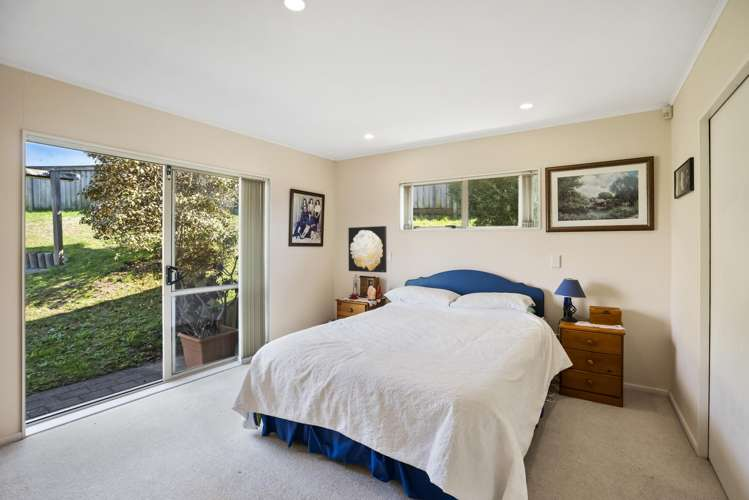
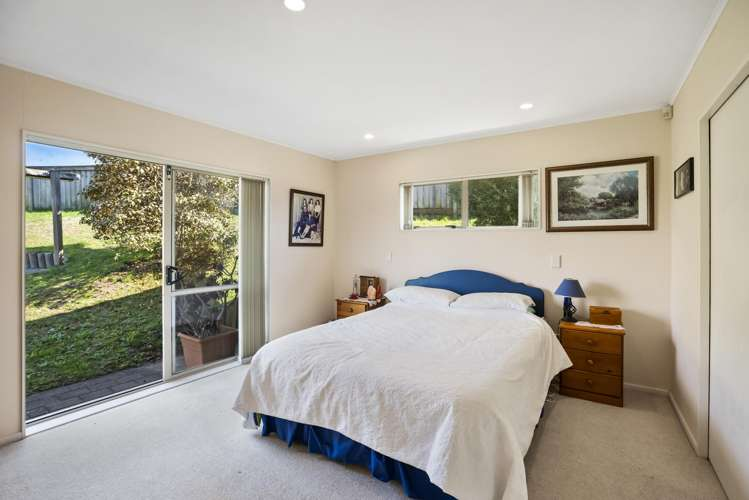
- wall art (367, 249)
